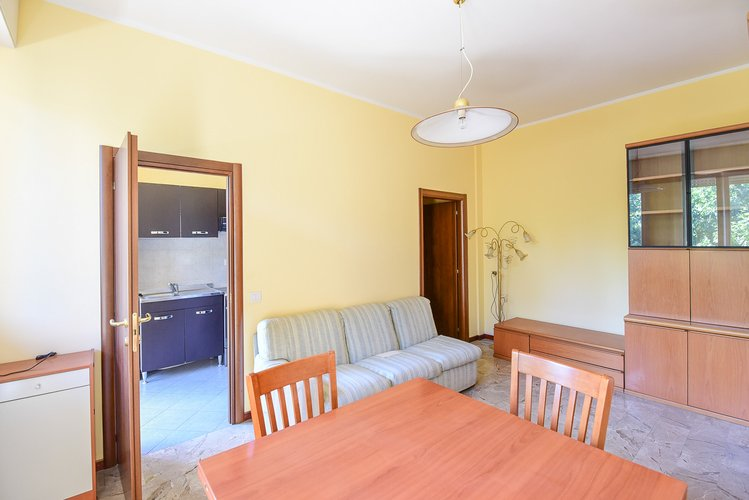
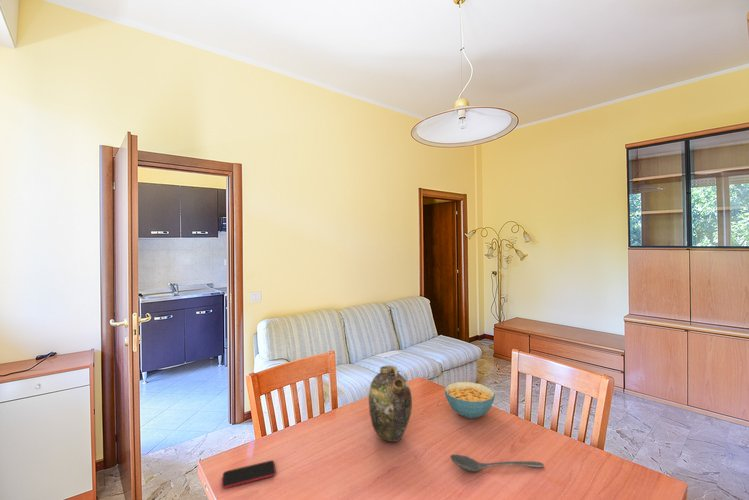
+ smartphone (249, 473)
+ cereal bowl (469, 402)
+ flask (390, 401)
+ stirrer (497, 462)
